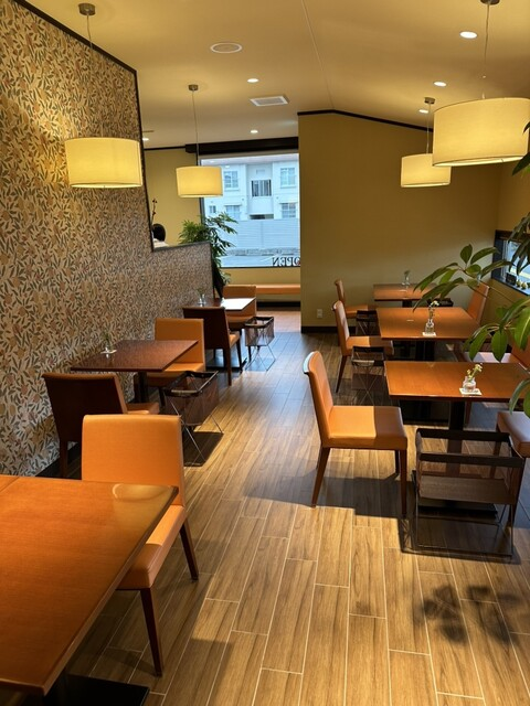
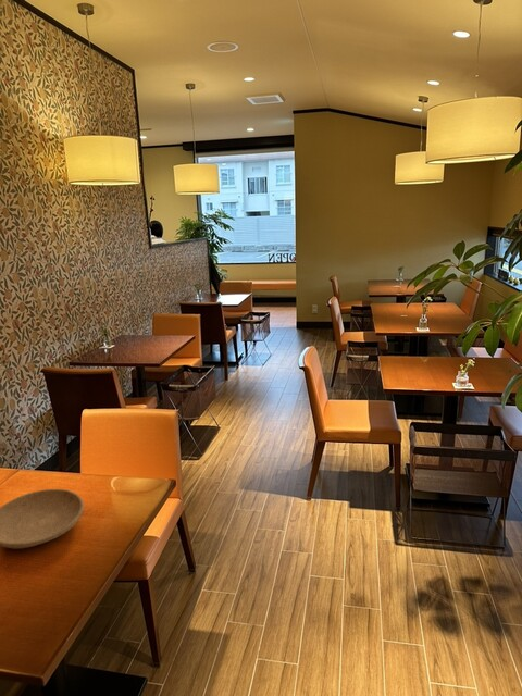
+ plate (37, 520)
